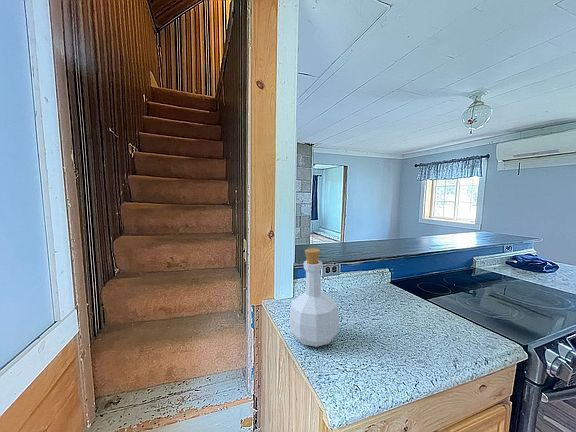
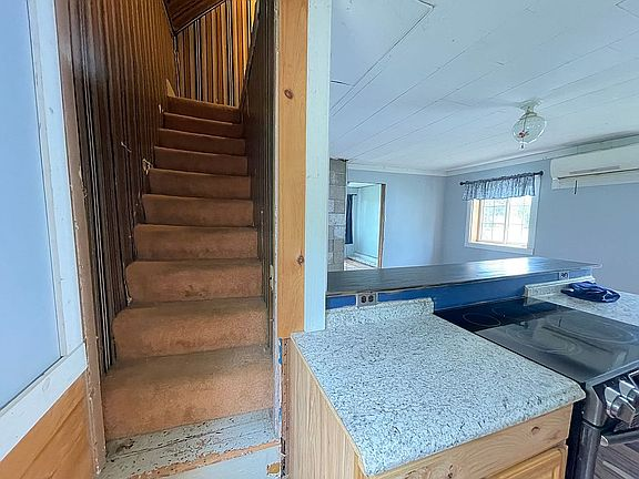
- bottle (314, 294)
